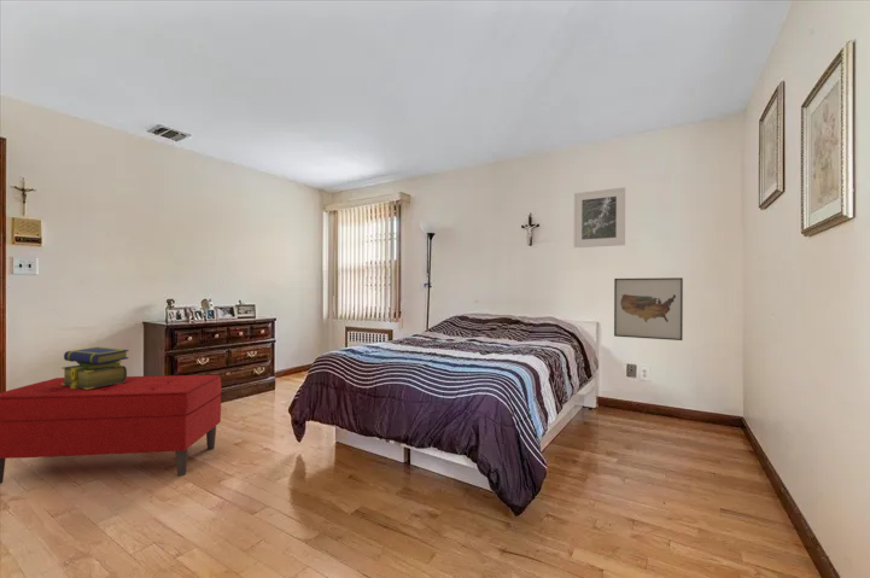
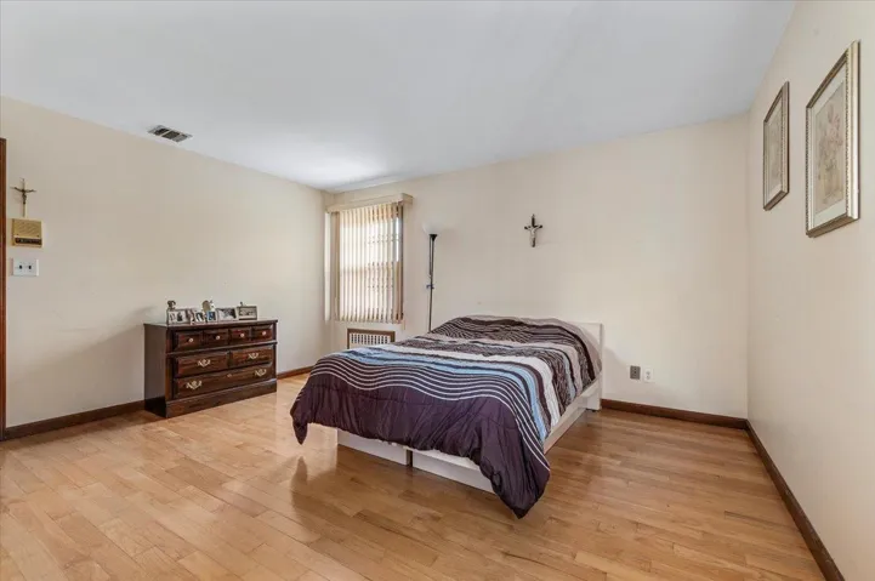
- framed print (599, 218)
- bench (115, 424)
- stack of books (97, 366)
- wall art (647, 308)
